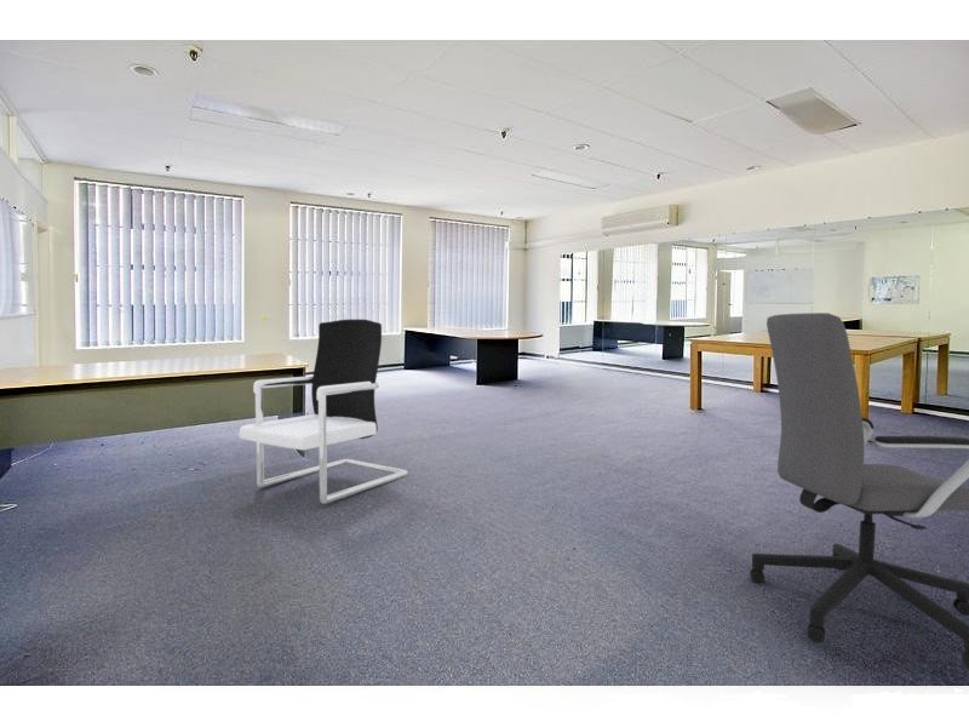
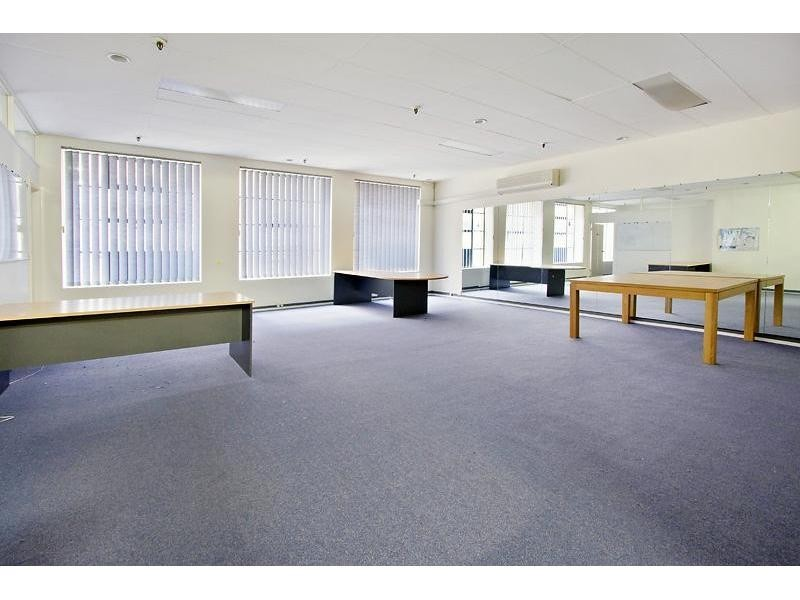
- office chair (862, 463)
- office chair (328, 401)
